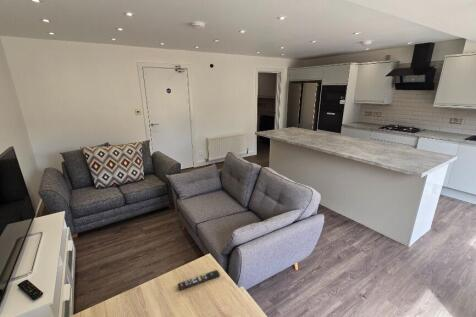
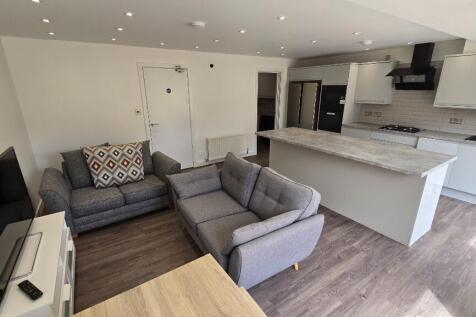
- remote control (199, 279)
